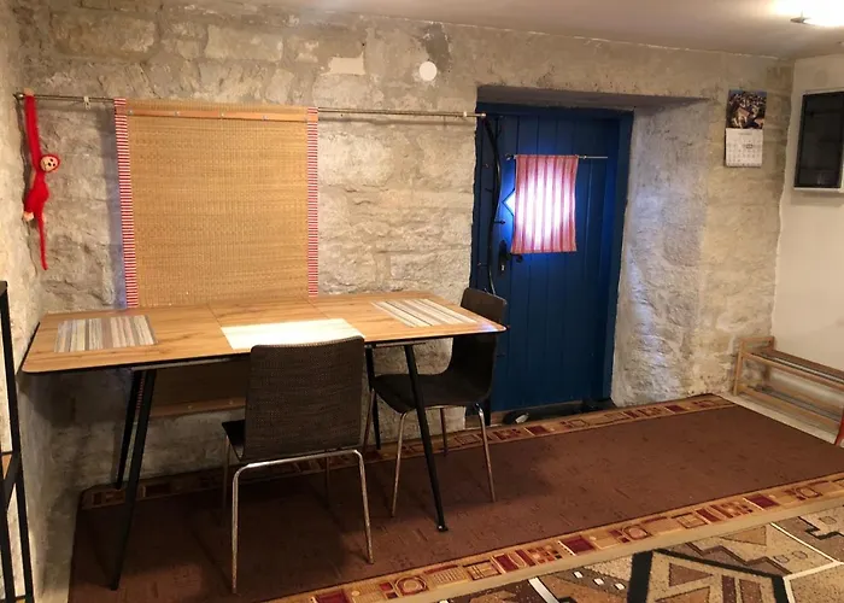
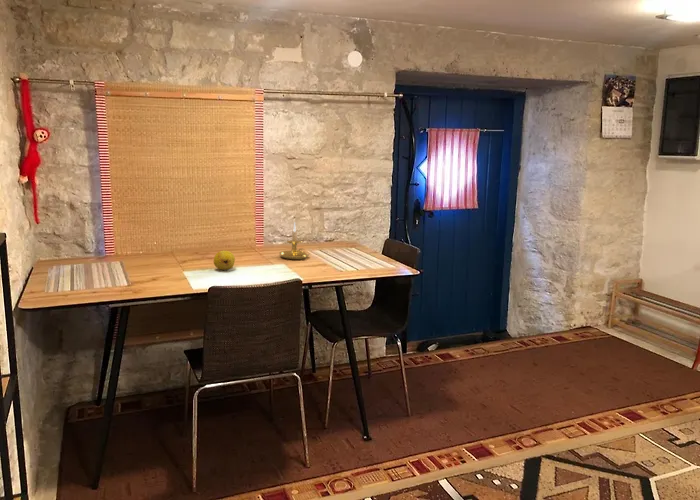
+ fruit (224, 260)
+ candle holder (295, 240)
